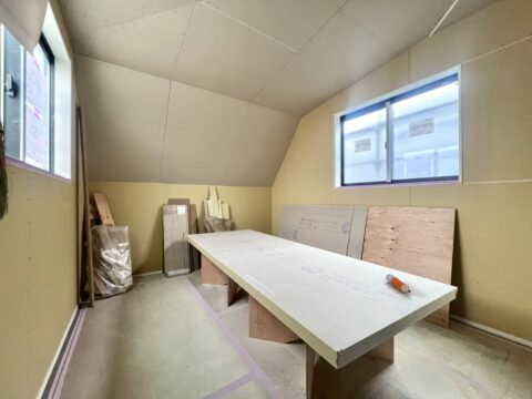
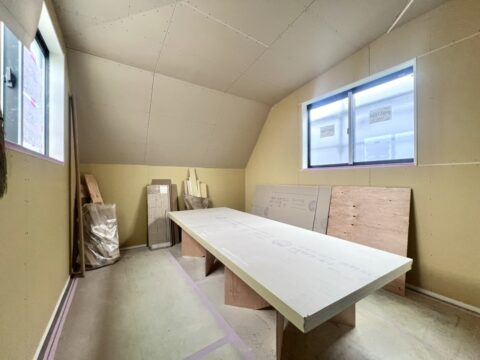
- pencil (398, 284)
